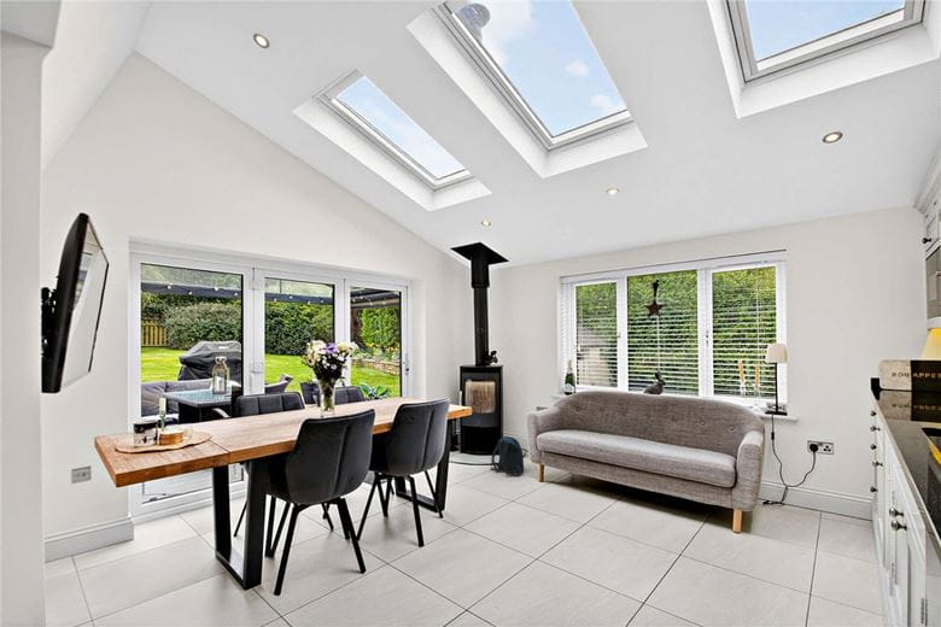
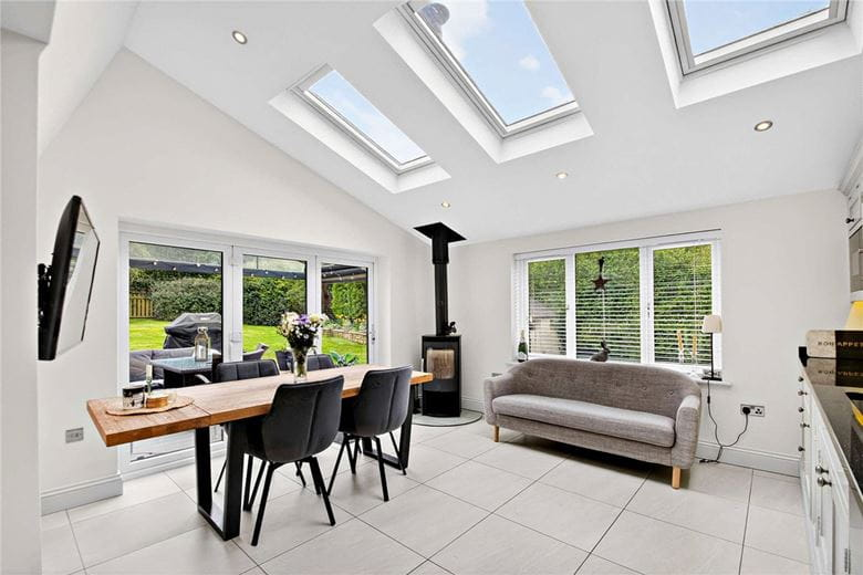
- backpack (507, 455)
